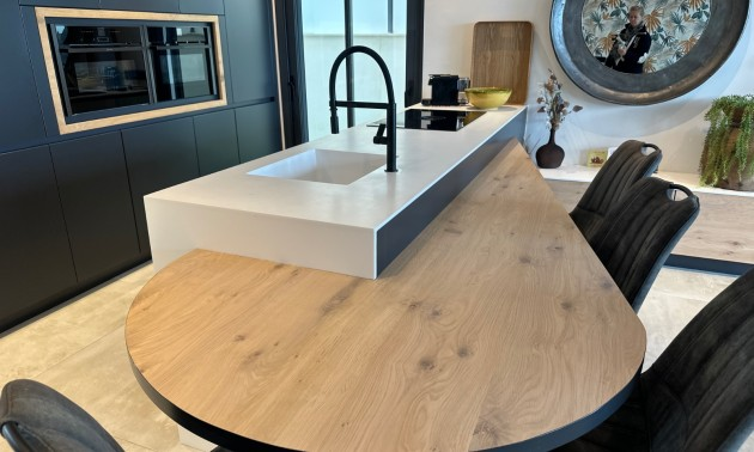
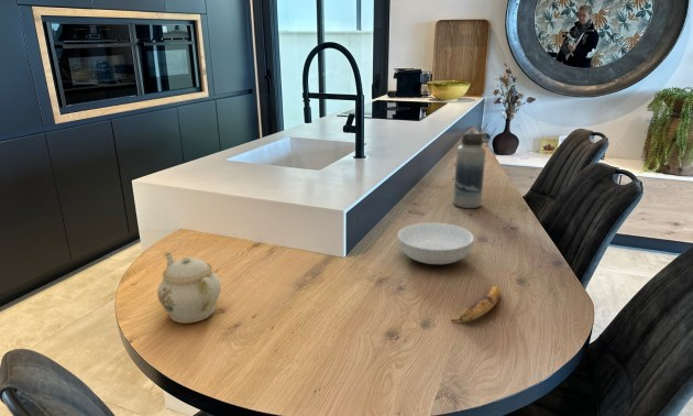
+ teapot (190, 285)
+ serving bowl (435, 245)
+ water bottle (472, 167)
+ banana (483, 300)
